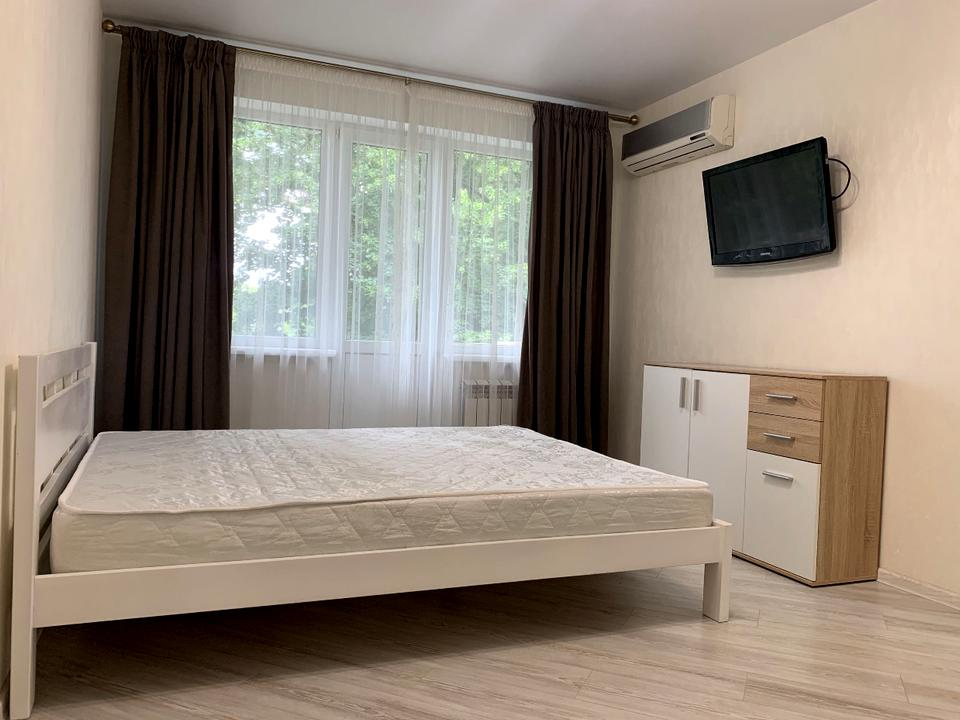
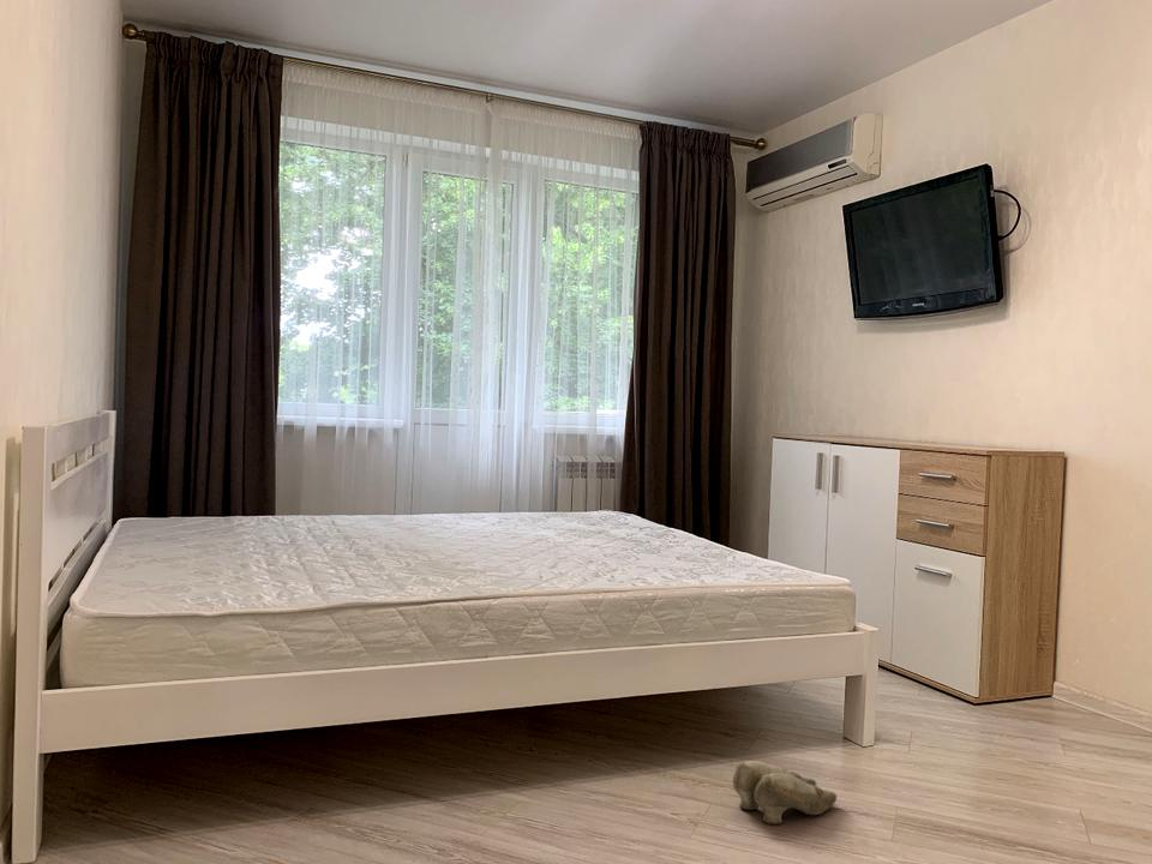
+ slippers (786, 785)
